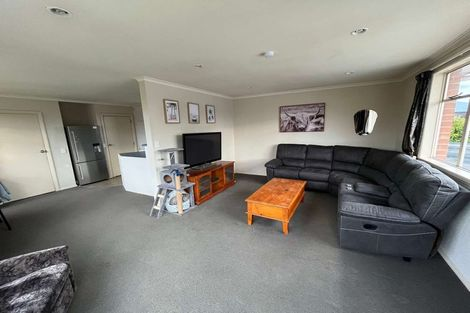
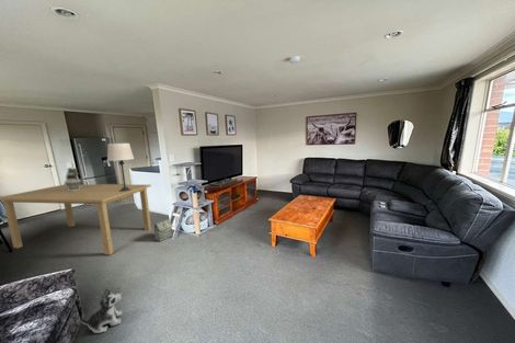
+ plush toy (102, 308)
+ decorative urn (72, 179)
+ lamp (122, 167)
+ dining table (98, 211)
+ bag (163, 229)
